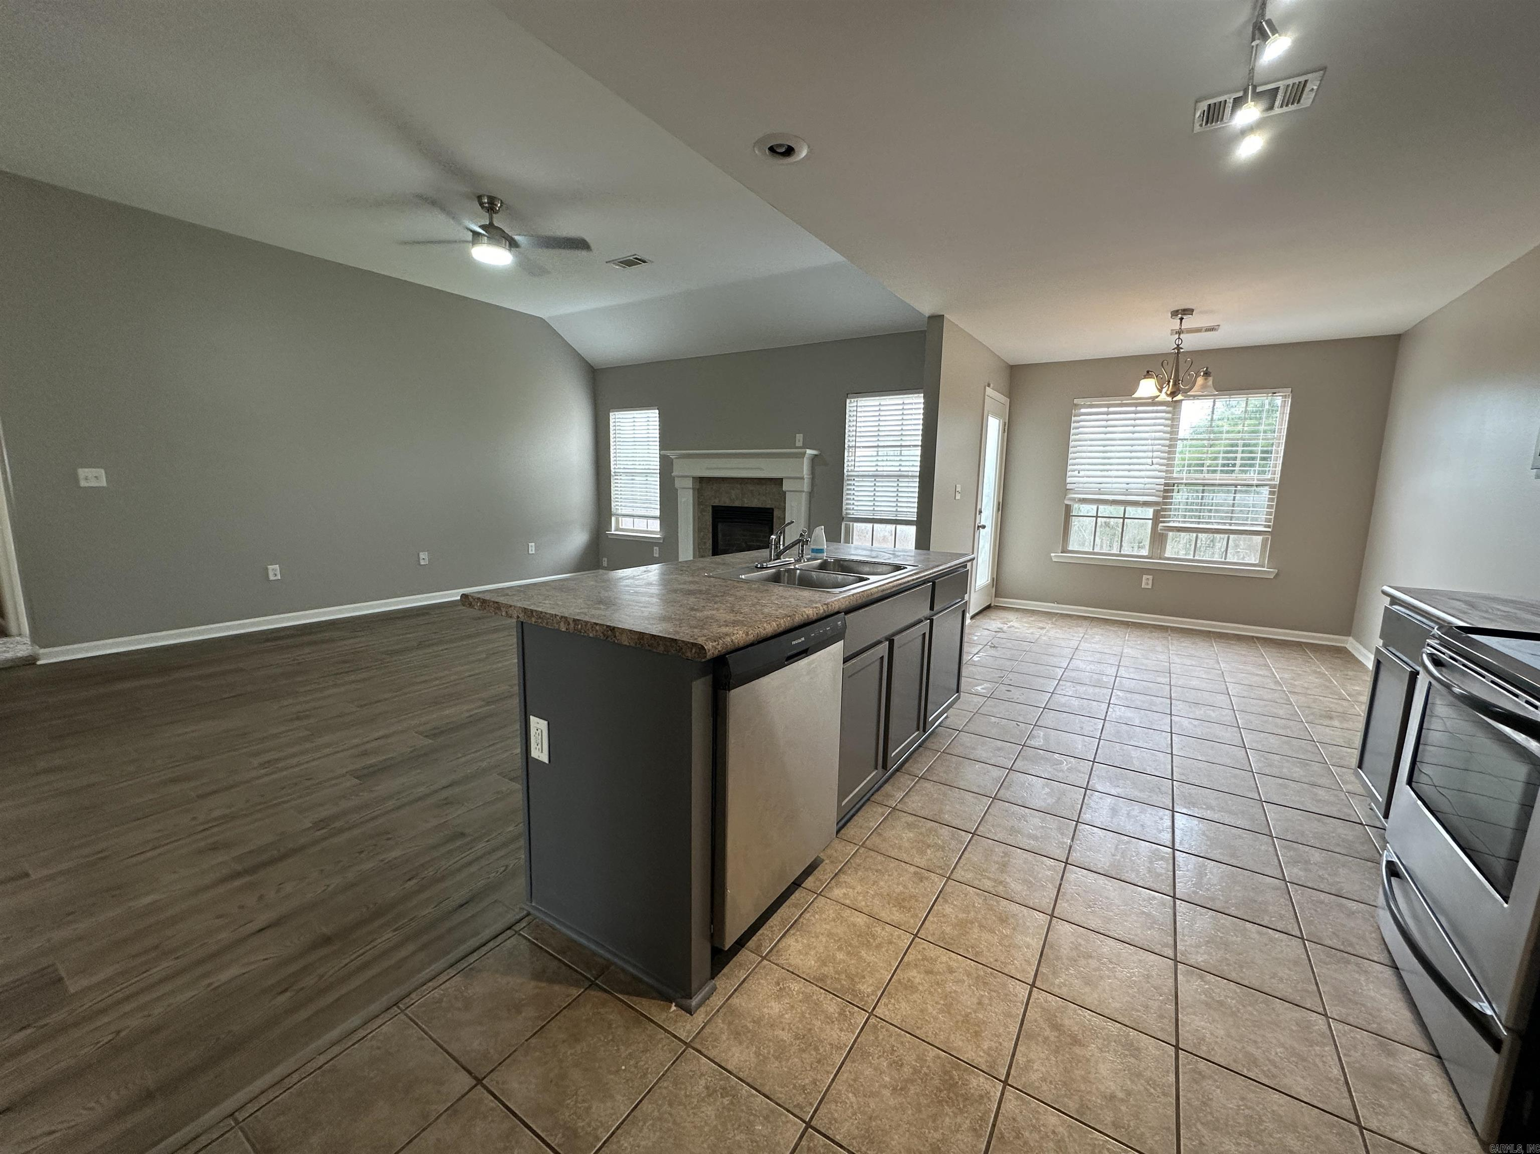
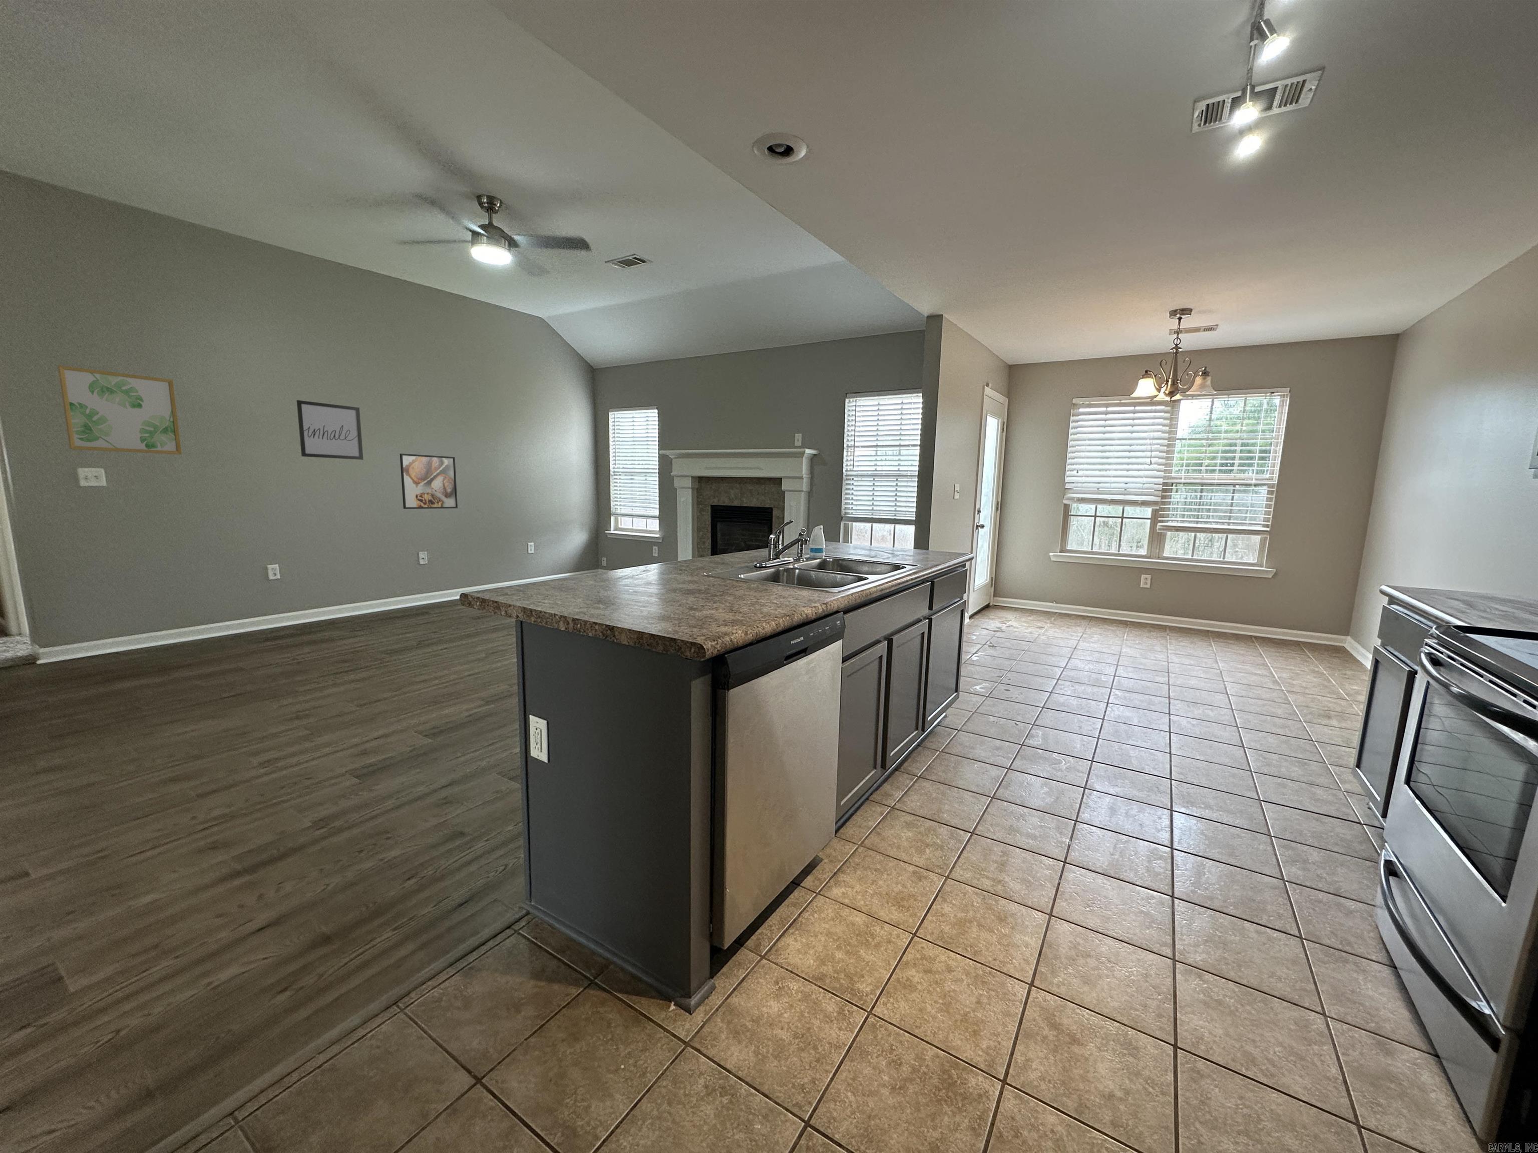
+ wall art (331, 431)
+ wall art (124, 413)
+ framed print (430, 482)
